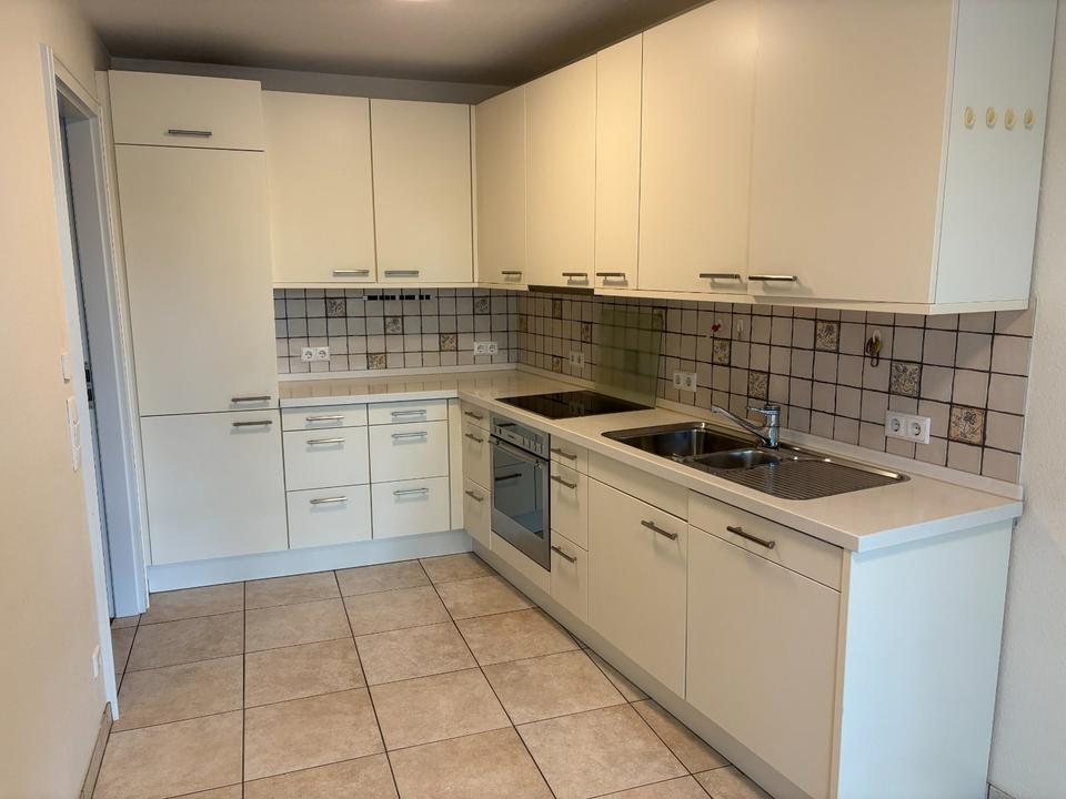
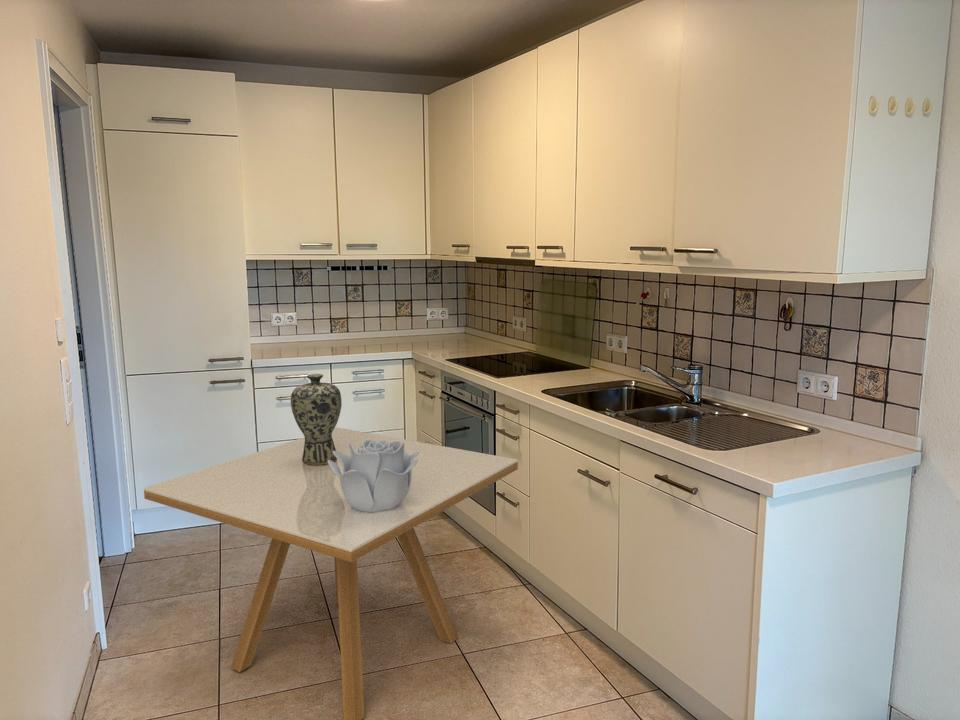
+ vase (317, 417)
+ decorative bowl (373, 473)
+ dining table (345, 565)
